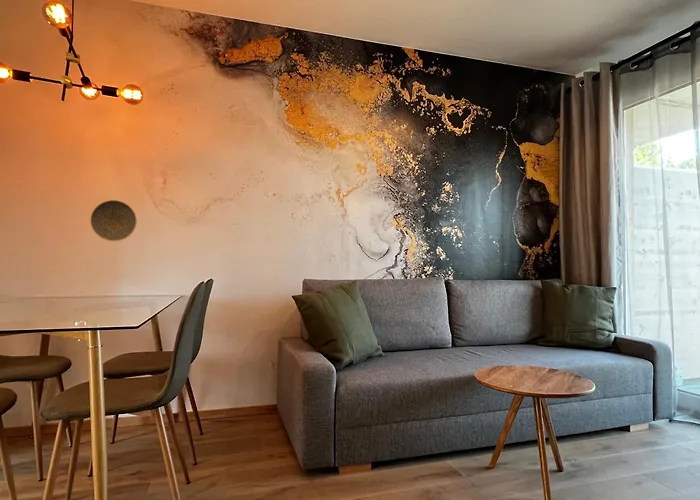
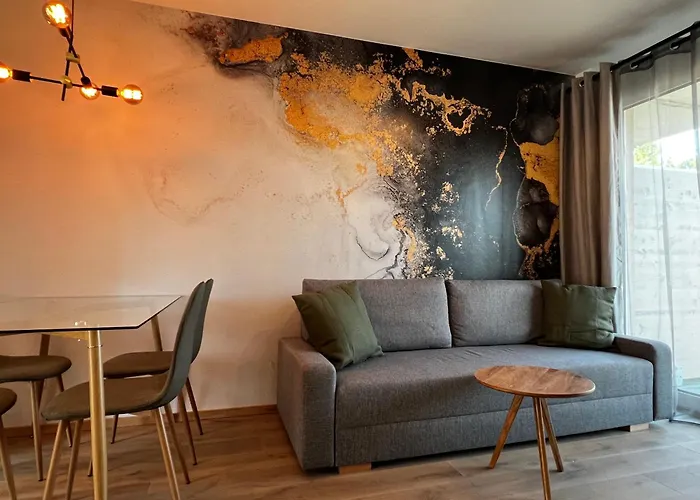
- decorative plate (114, 220)
